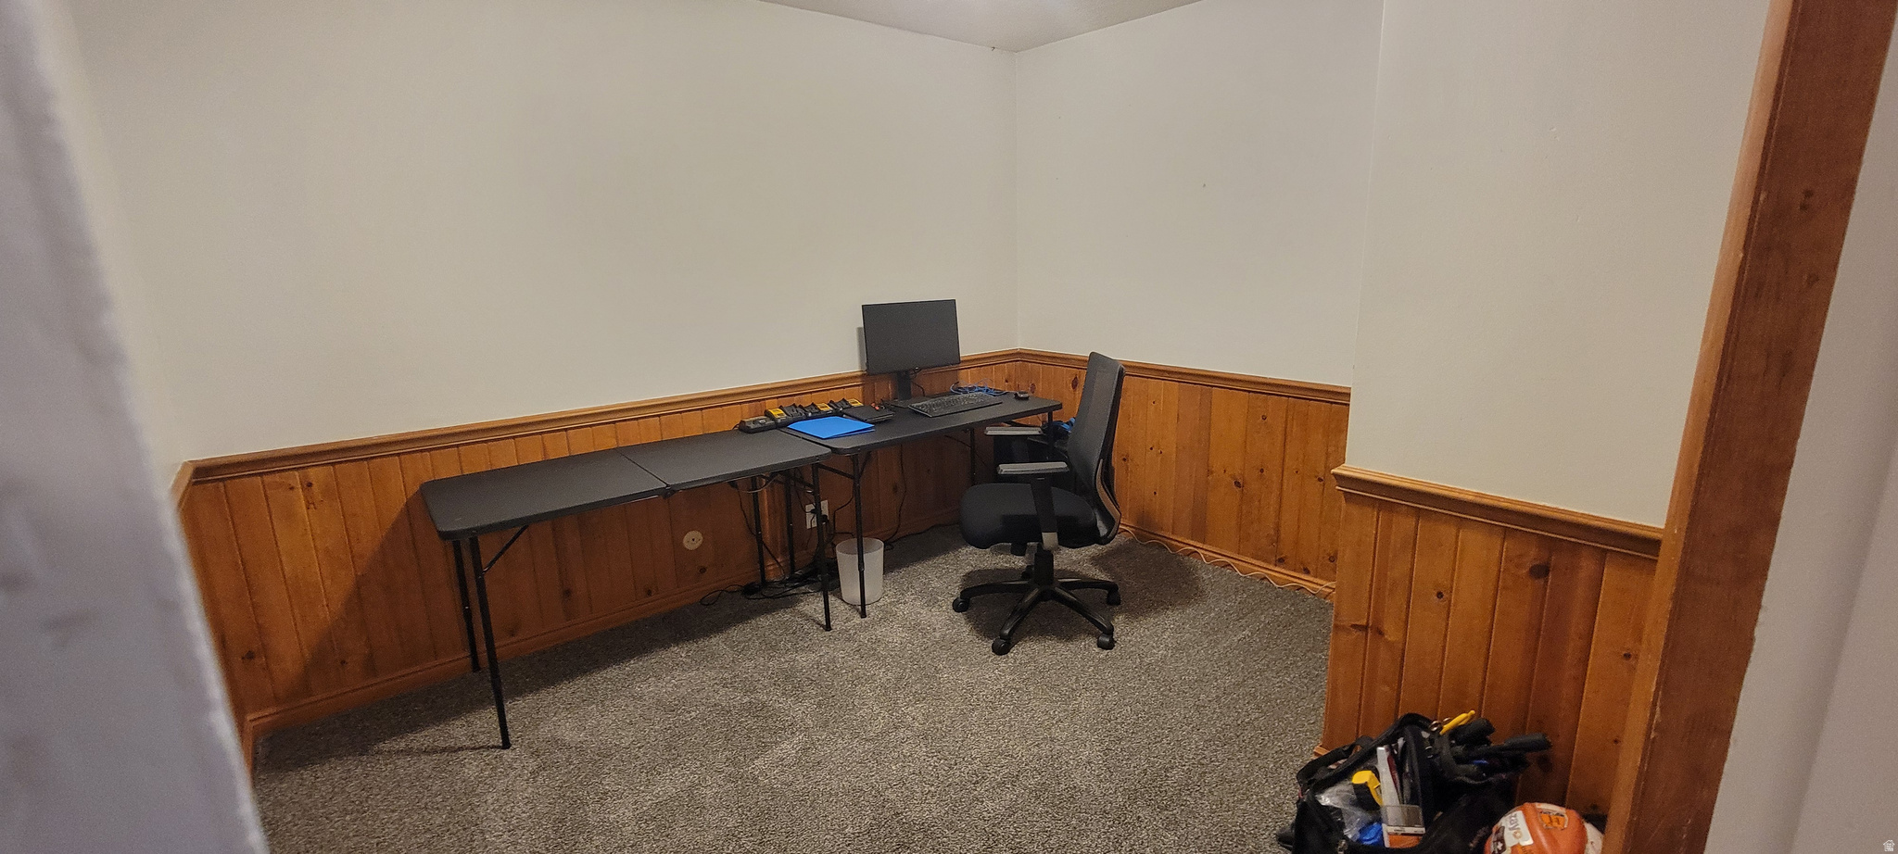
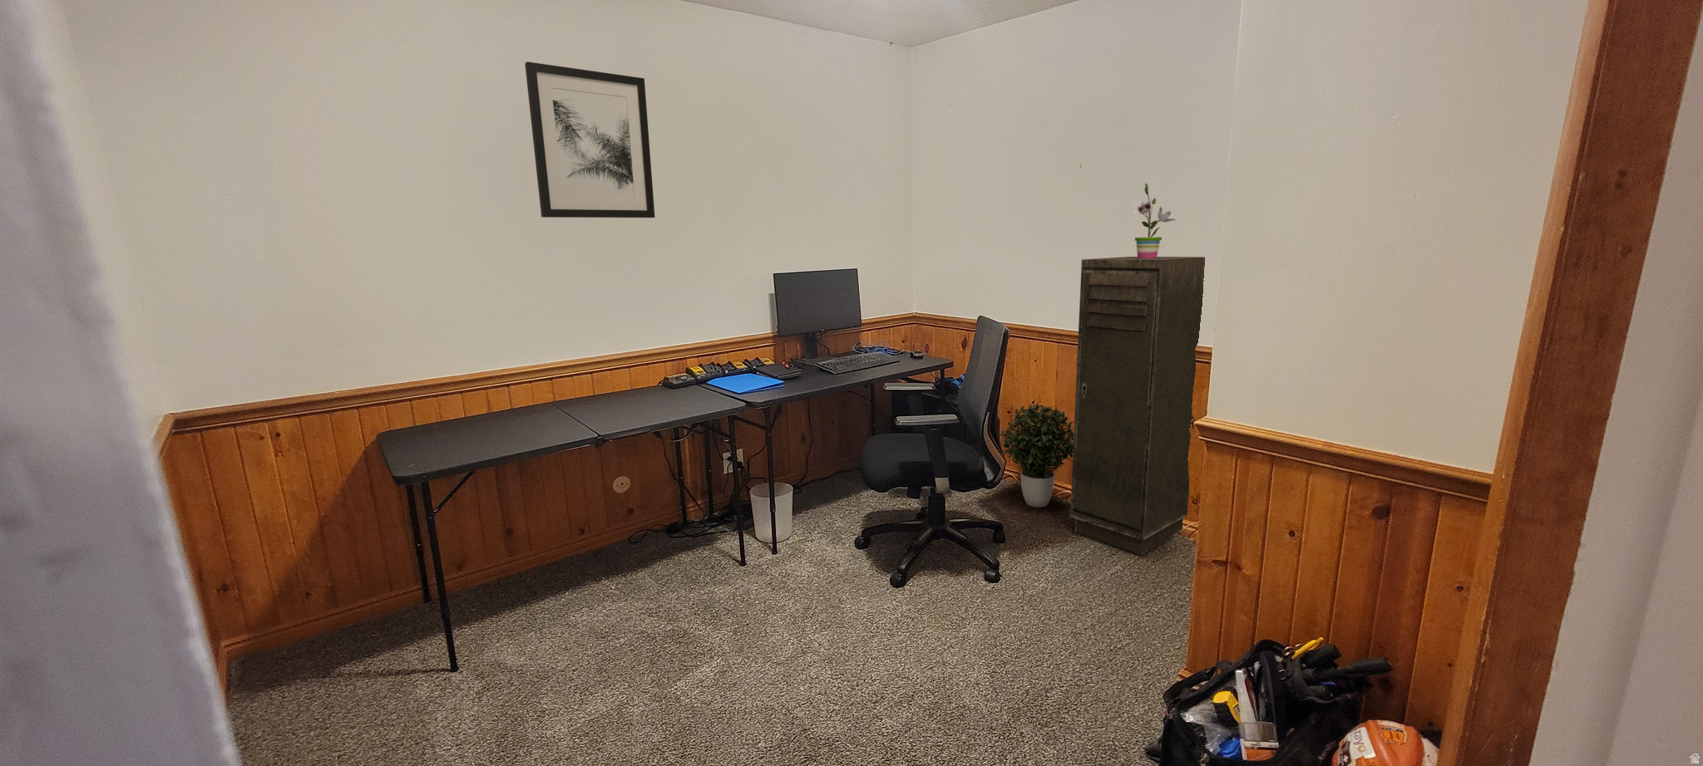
+ storage cabinet (1134, 400)
+ wall art (594, 145)
+ potted plant (1153, 221)
+ potted plant (1038, 455)
